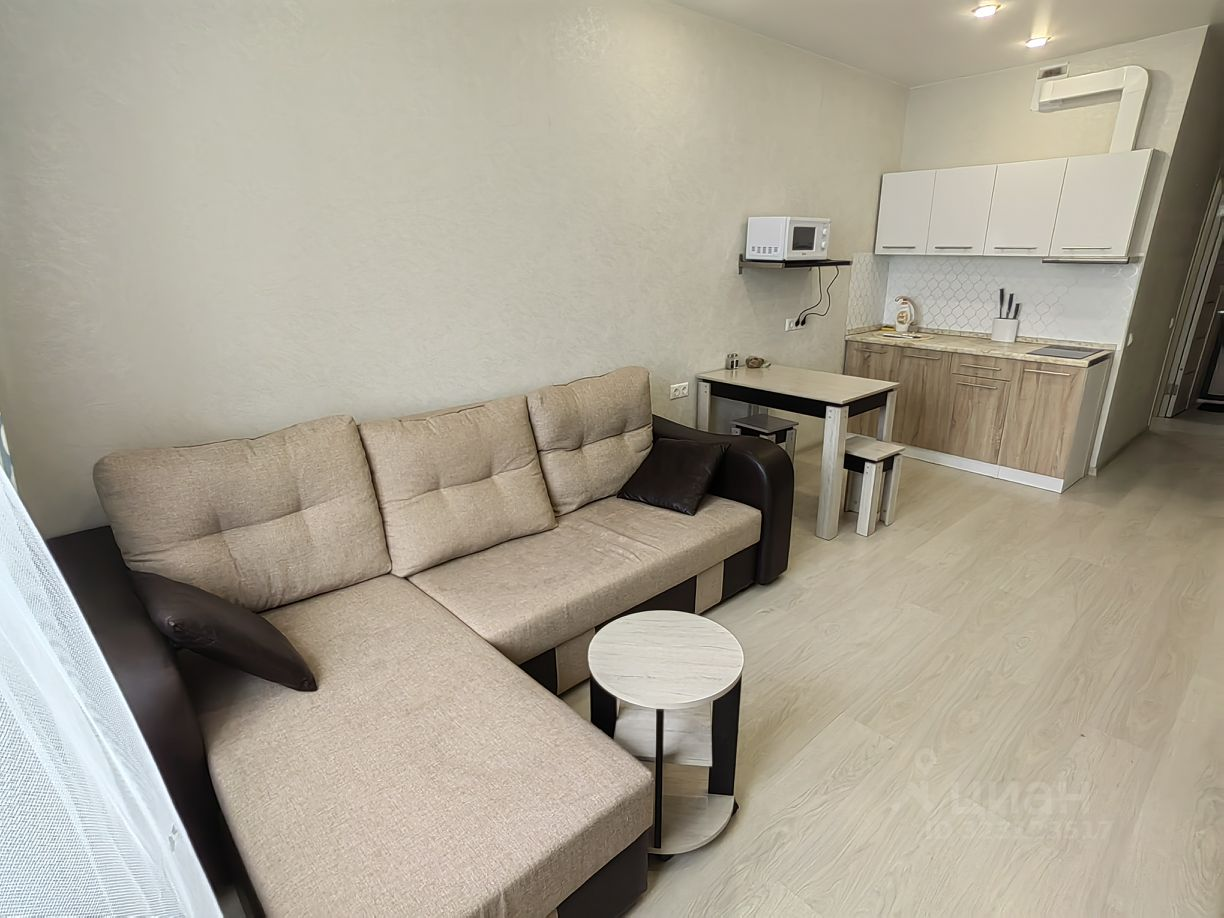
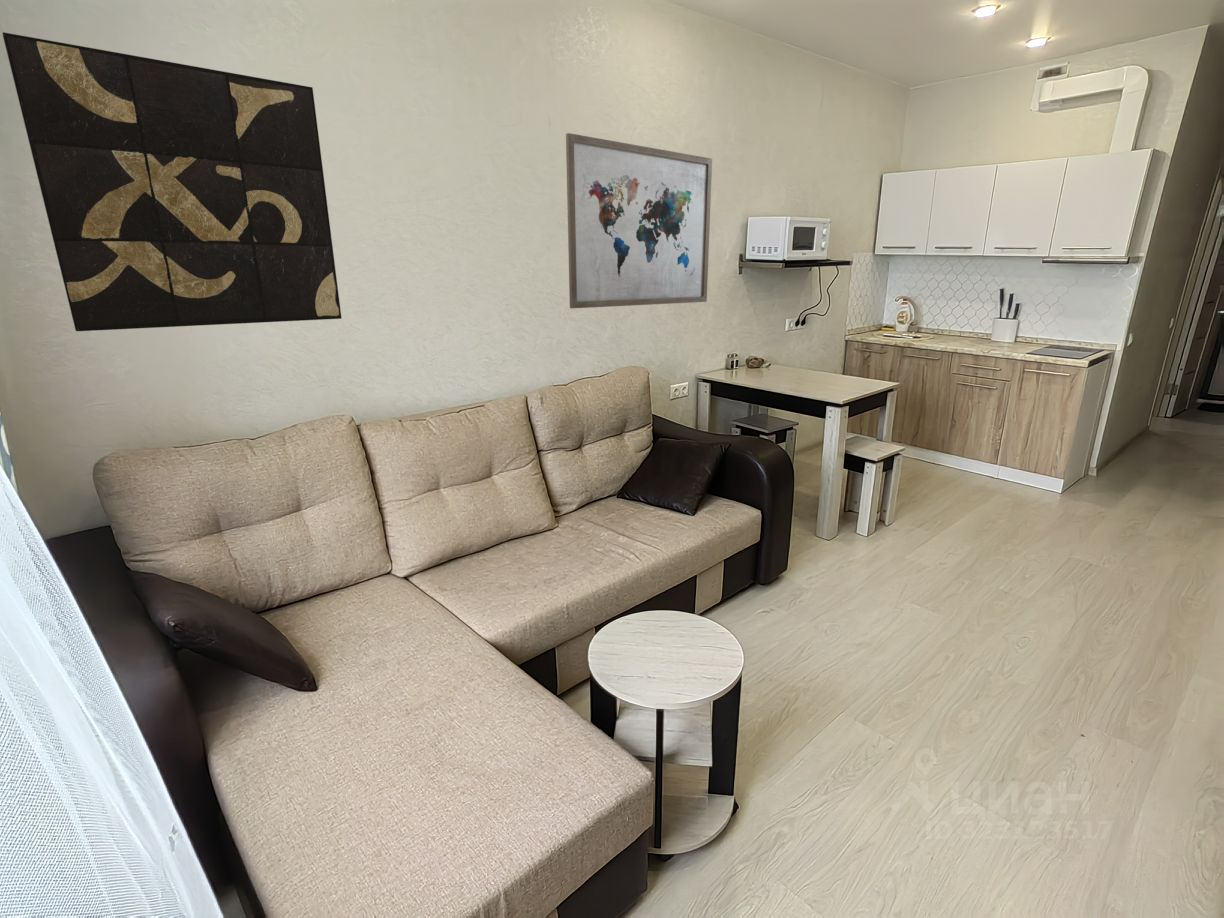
+ wall art (645, 228)
+ wall art (201, 201)
